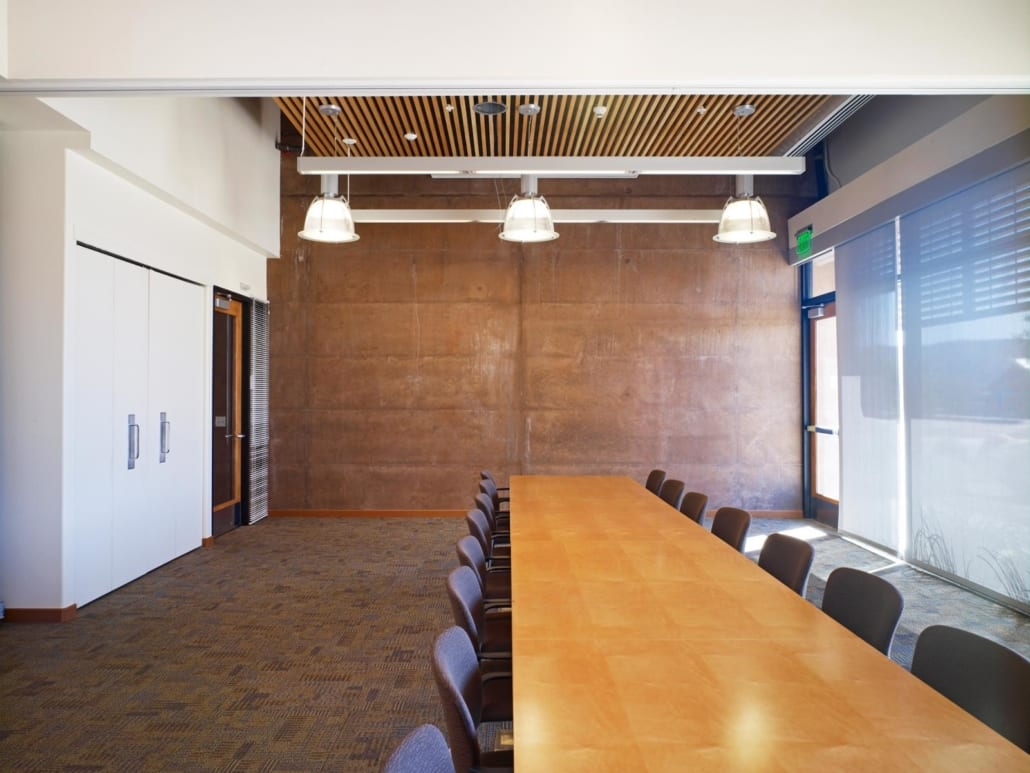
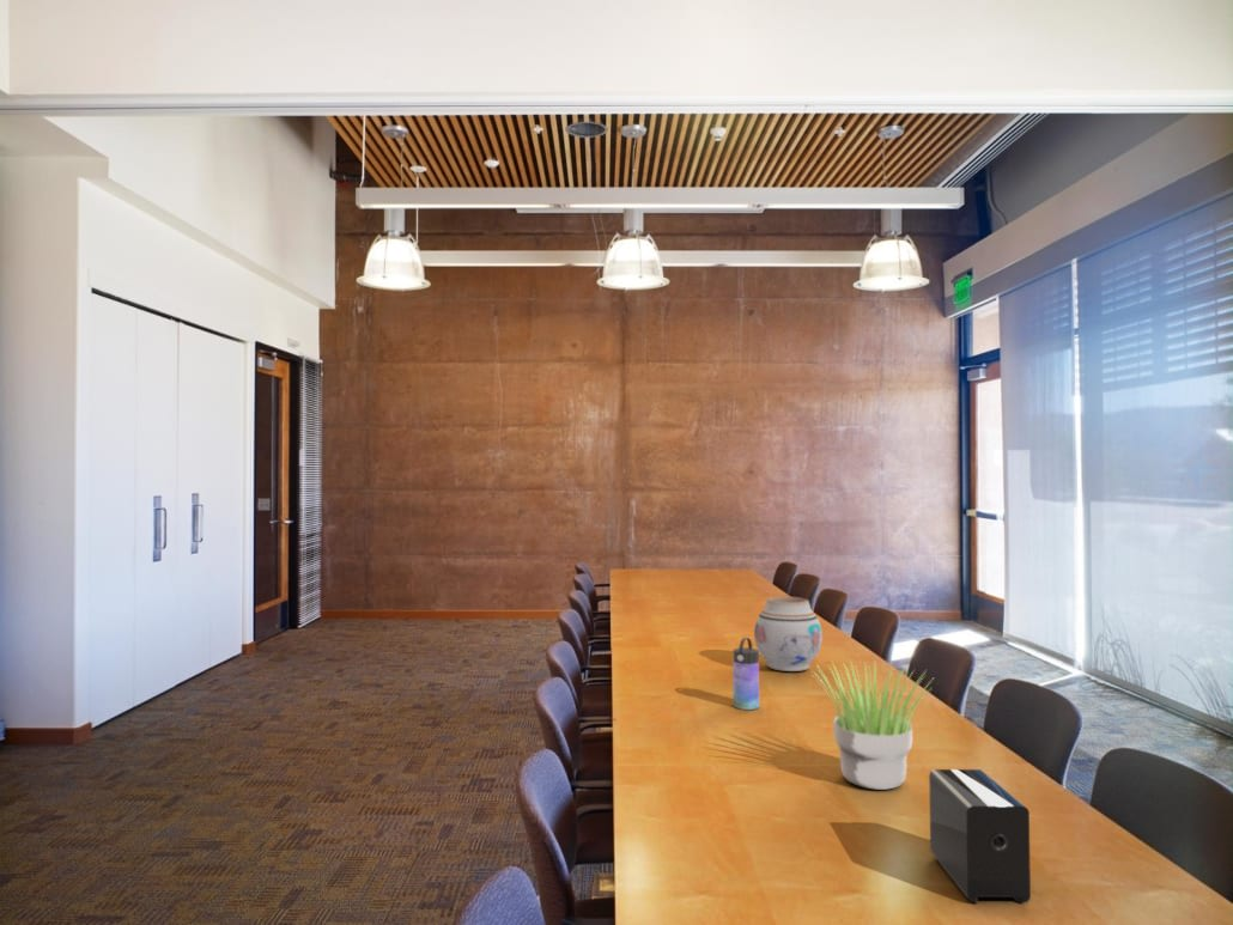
+ potted plant (874, 726)
+ water bottle (746, 671)
+ vase (788, 633)
+ speaker (976, 832)
